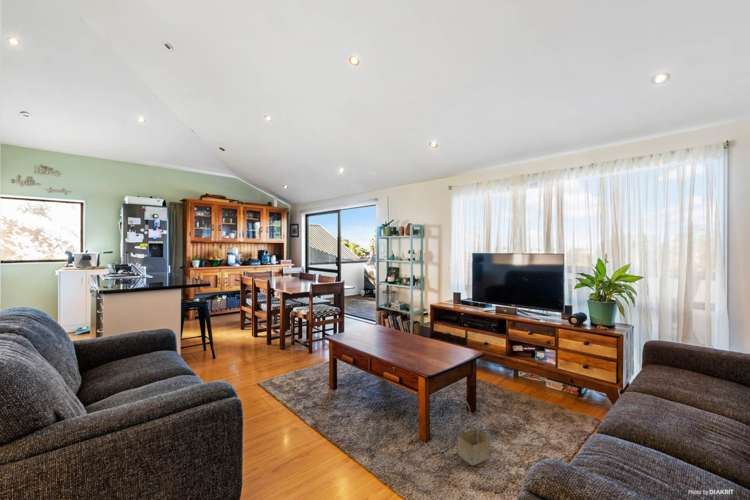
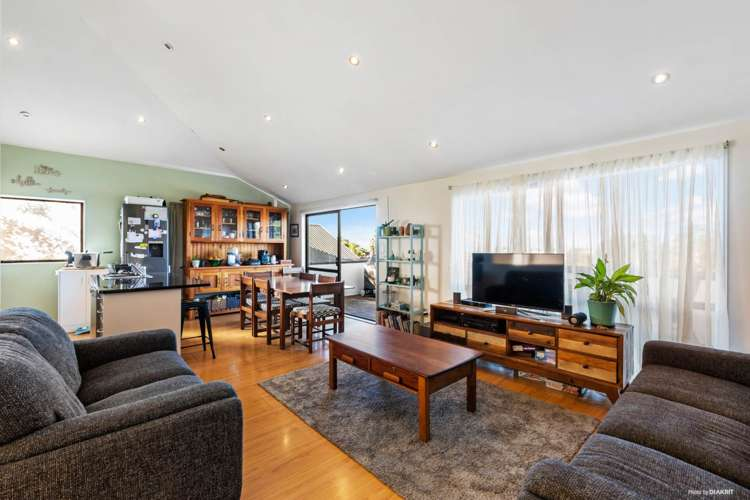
- basket (473, 431)
